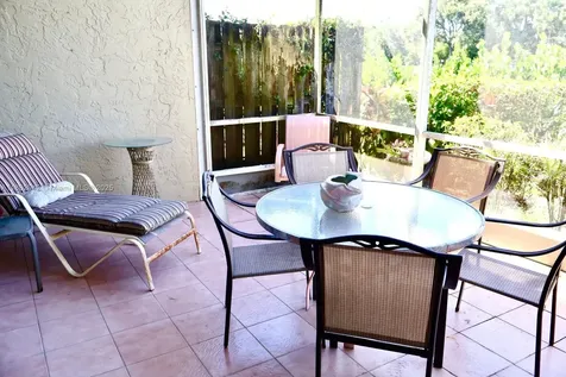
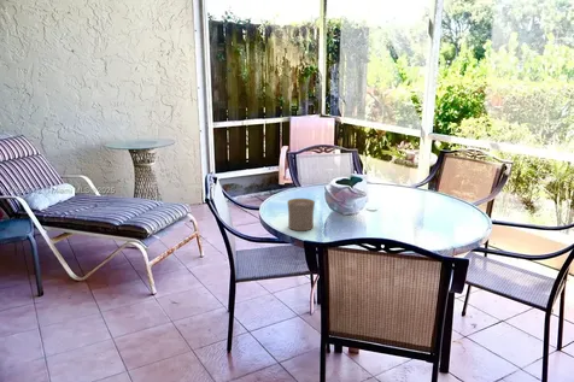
+ cup (300, 213)
